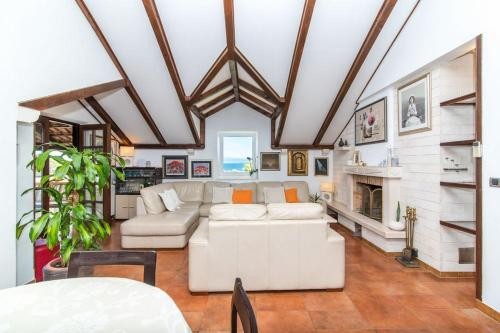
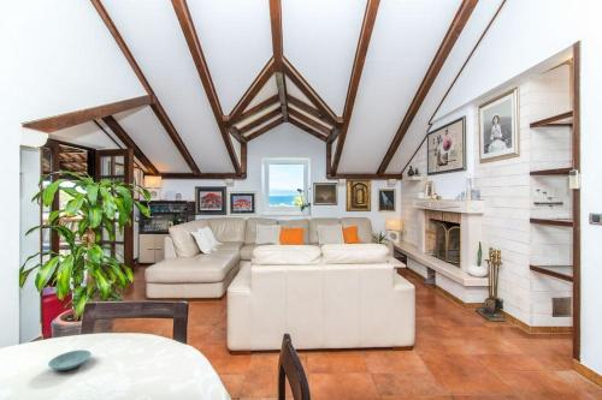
+ saucer (70, 362)
